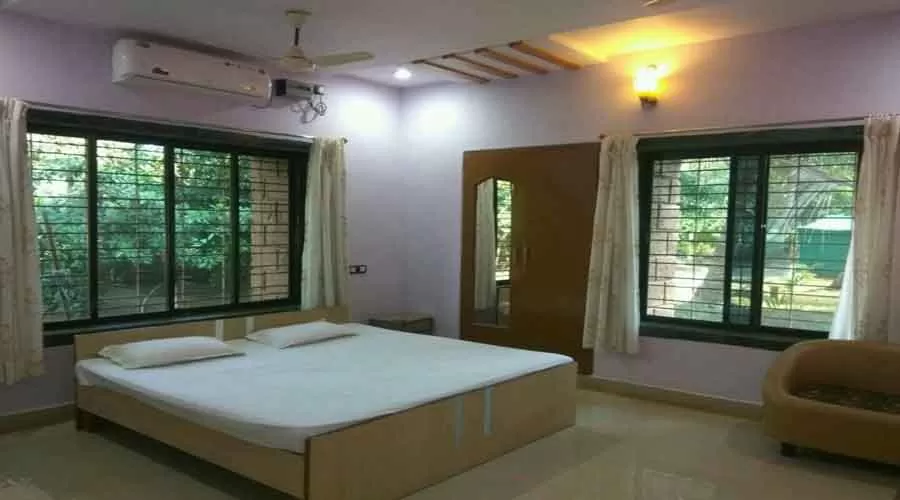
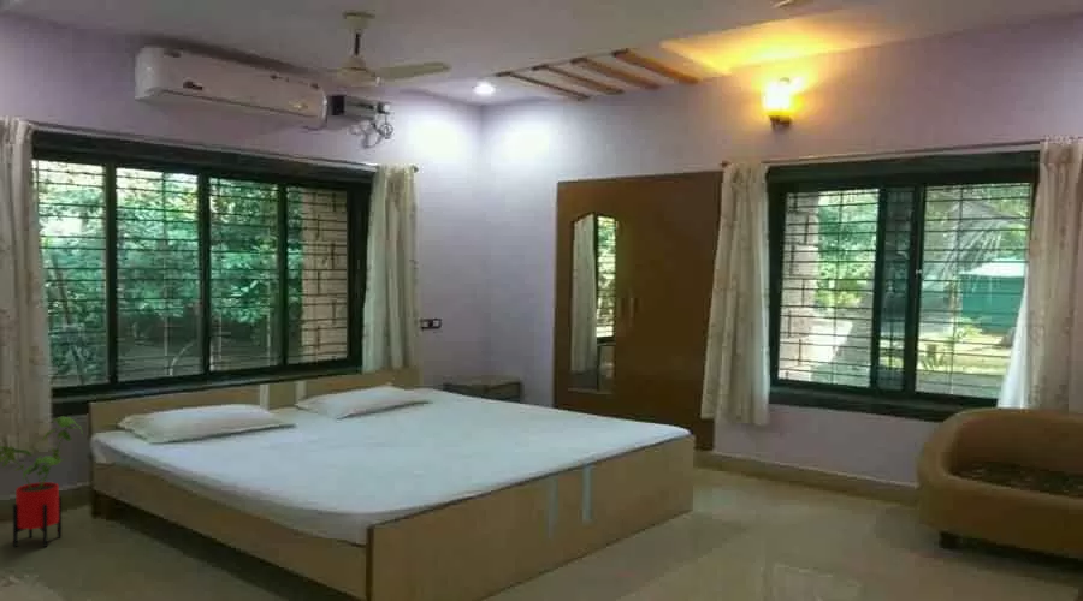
+ house plant (43, 480)
